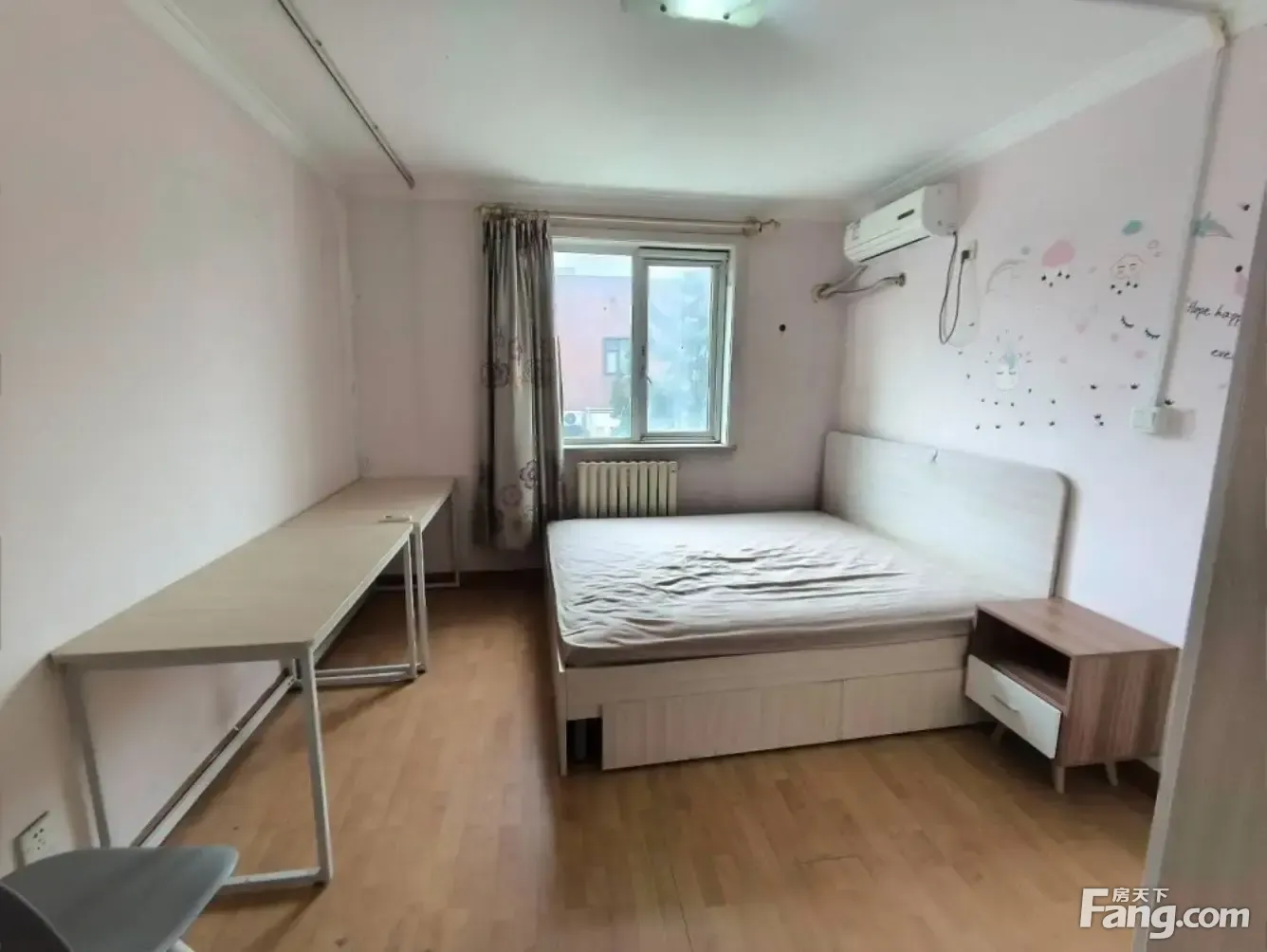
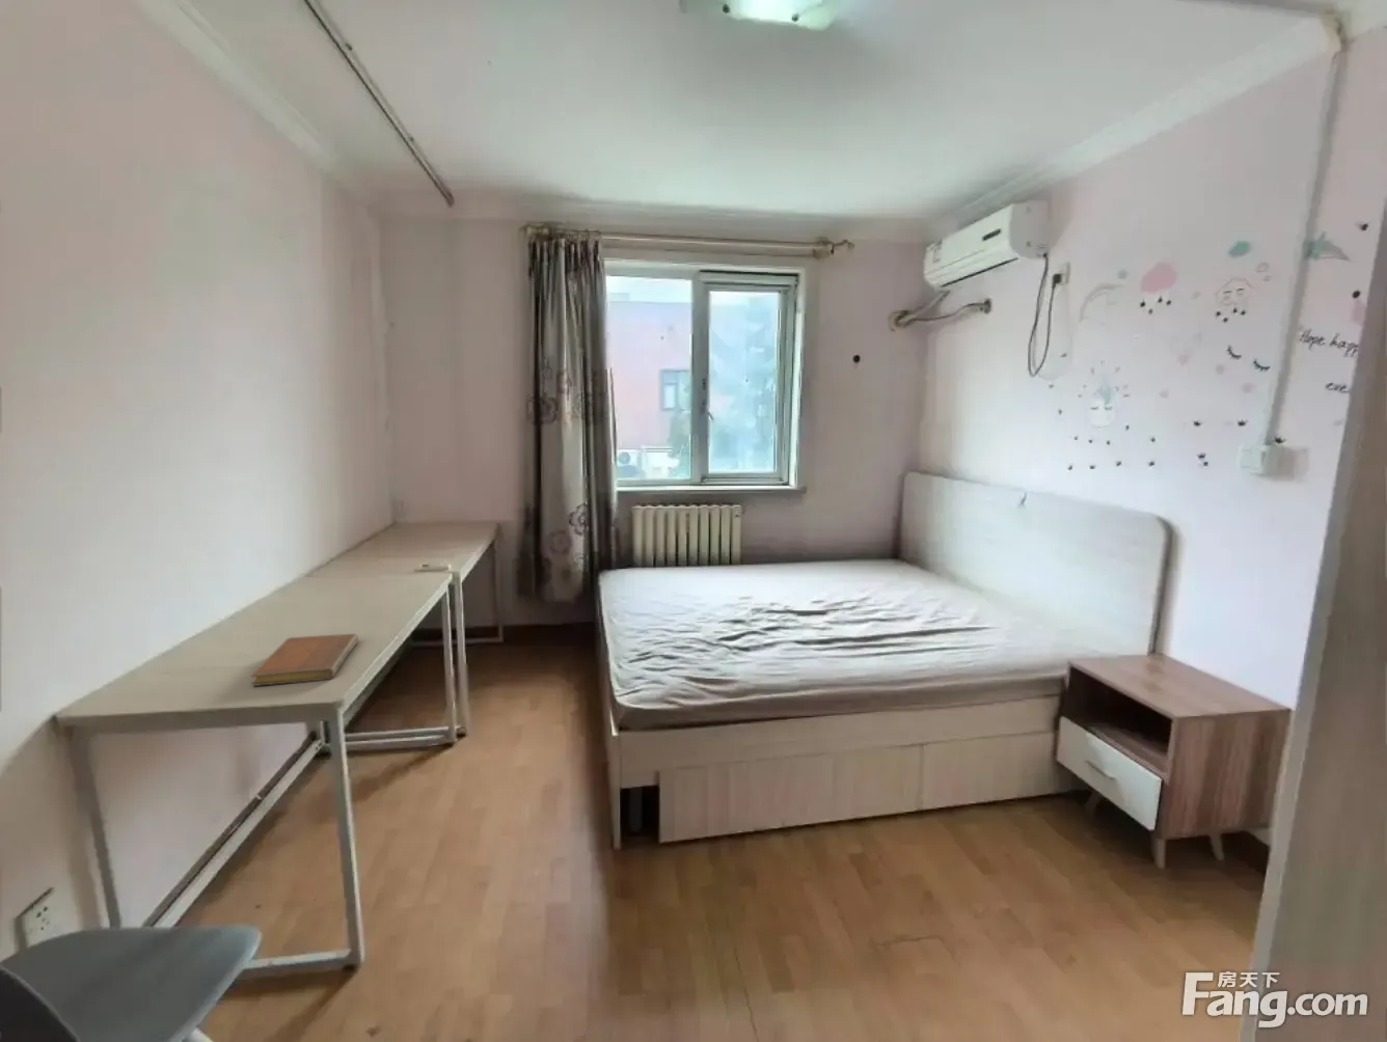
+ notebook (309, 657)
